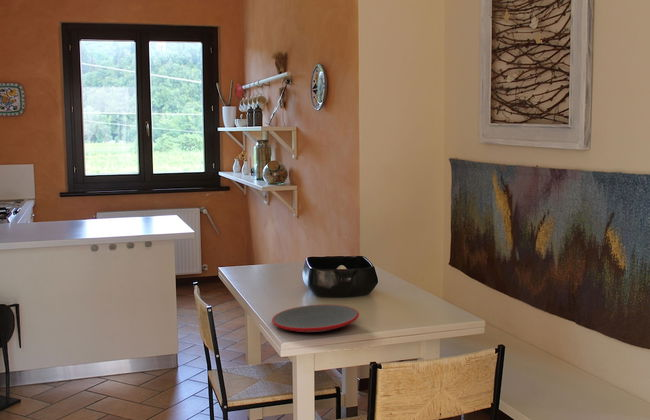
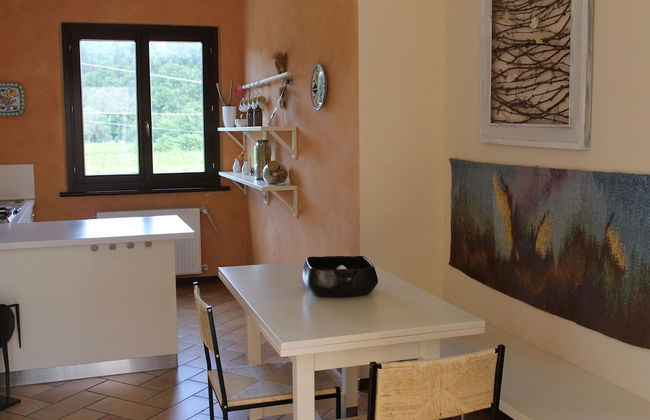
- plate (315, 318)
